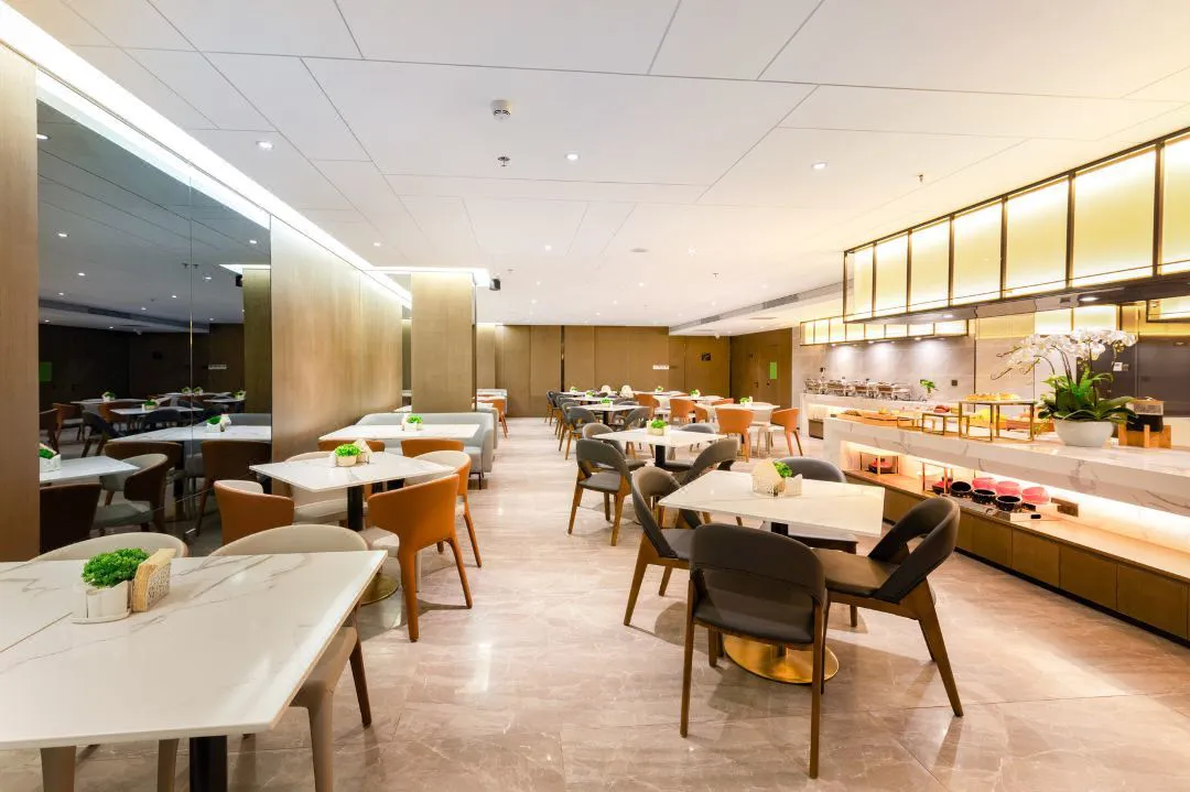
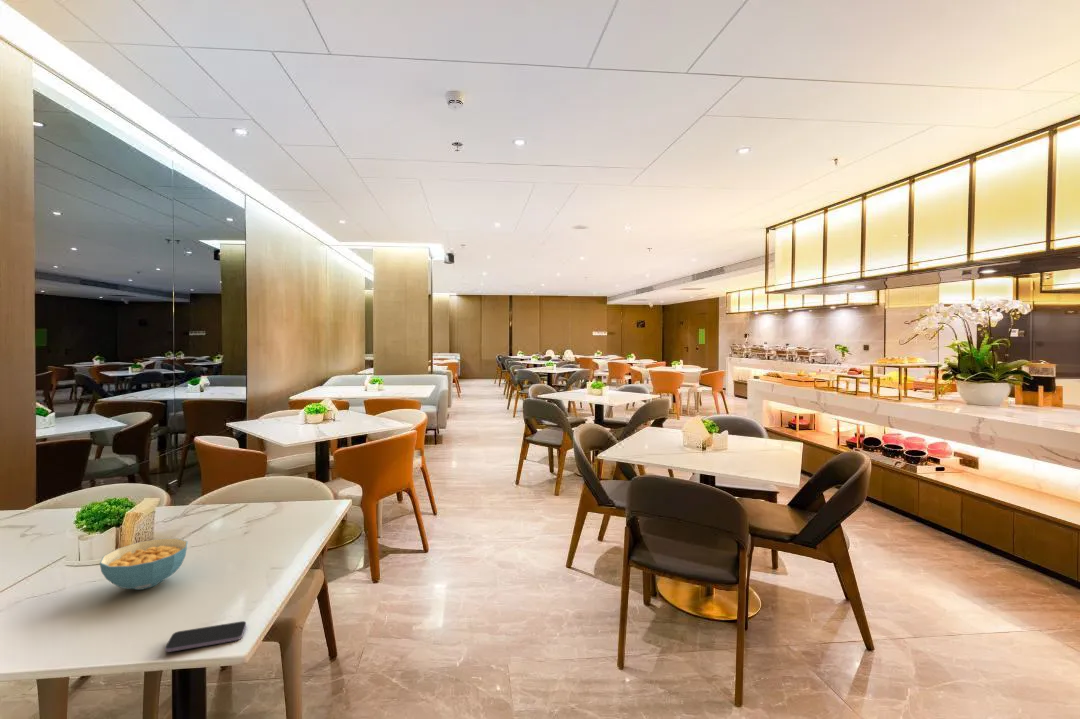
+ cereal bowl (146, 568)
+ smartphone (207, 635)
